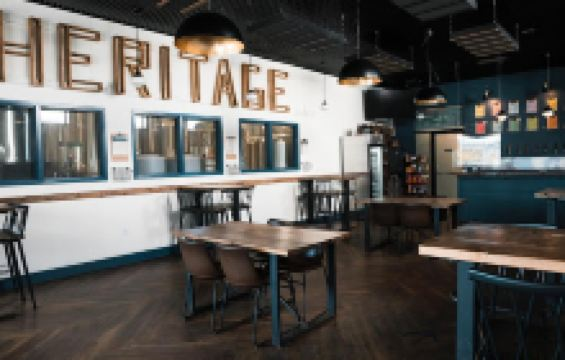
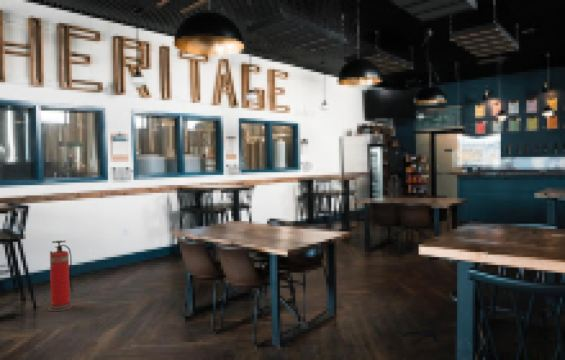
+ fire extinguisher (60, 274)
